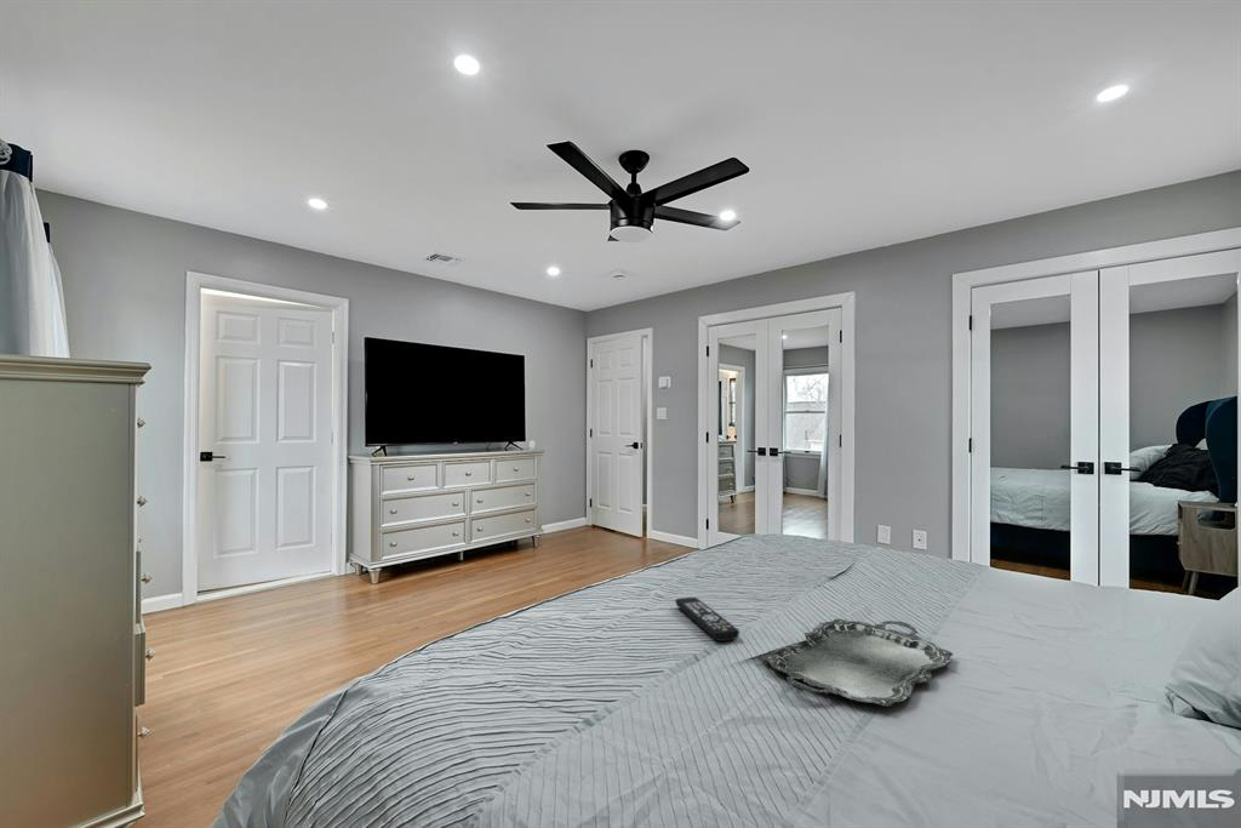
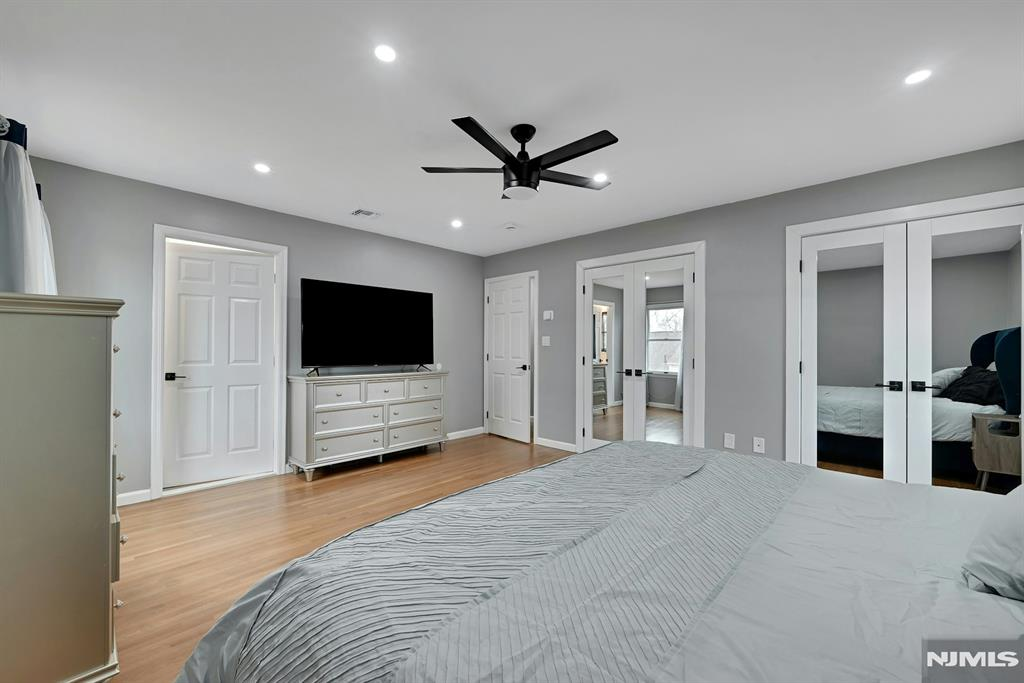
- serving tray (857, 655)
- remote control (704, 617)
